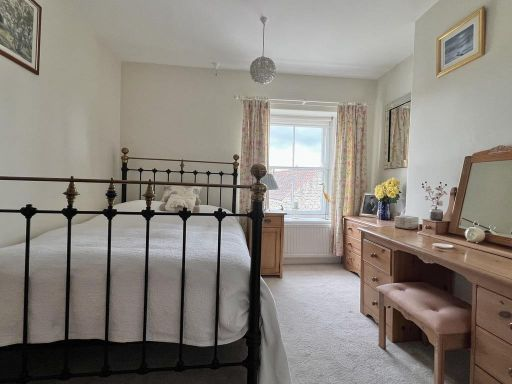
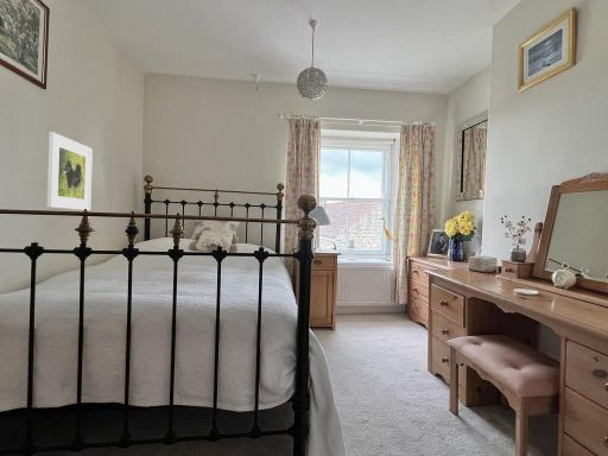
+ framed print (71, 175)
